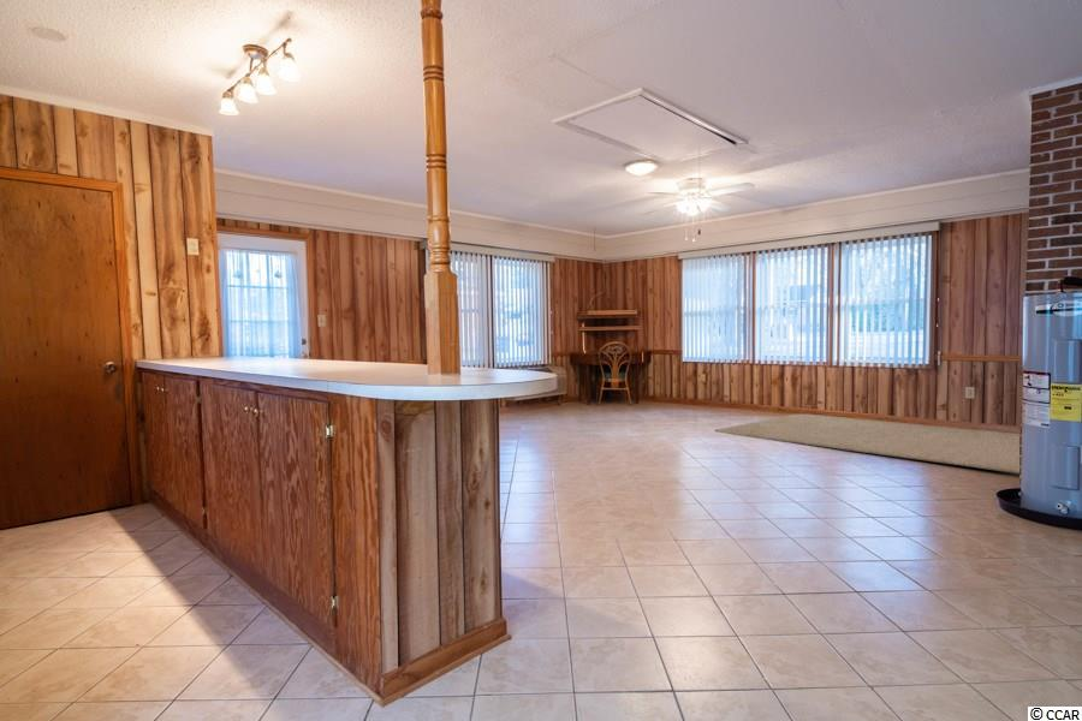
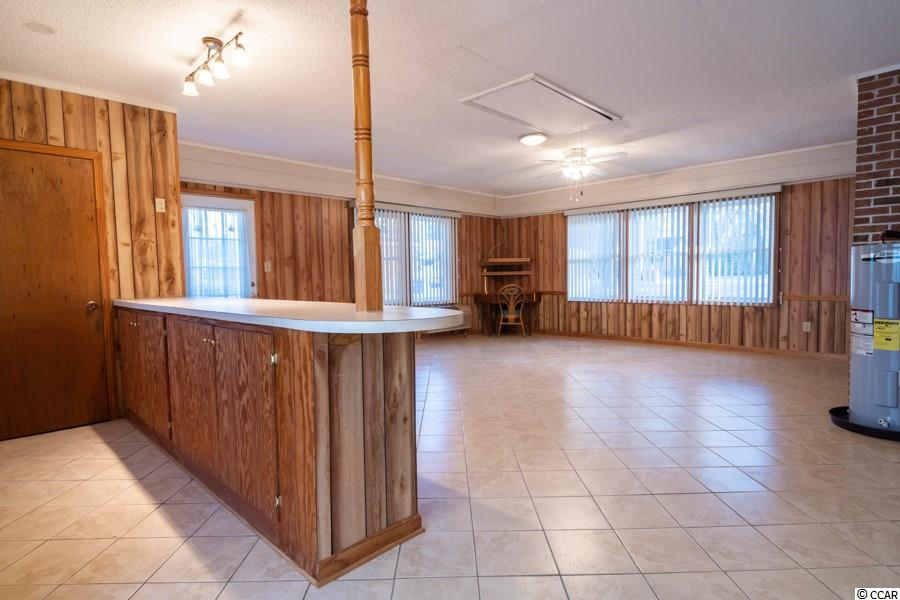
- rug (893, 436)
